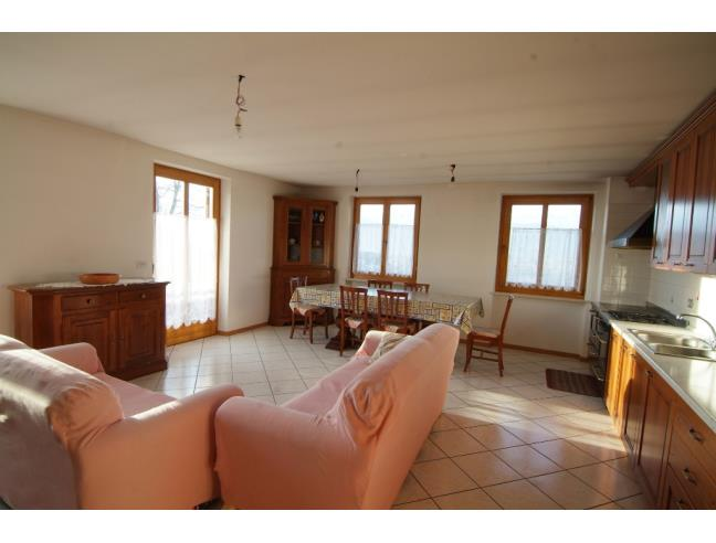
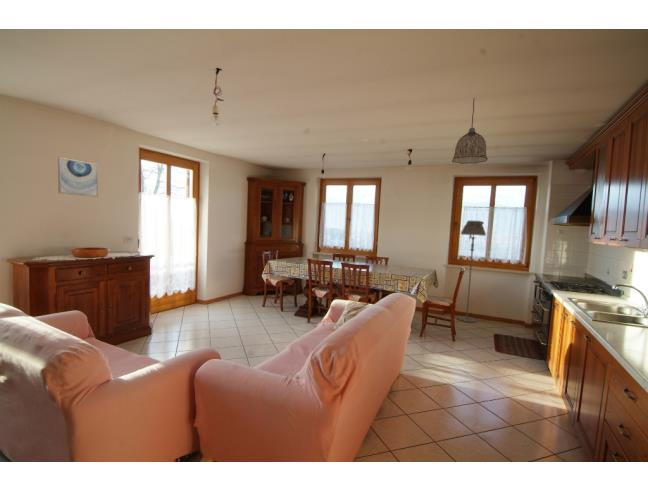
+ wall art (79, 178)
+ pendant lamp (471, 129)
+ floor lamp (470, 270)
